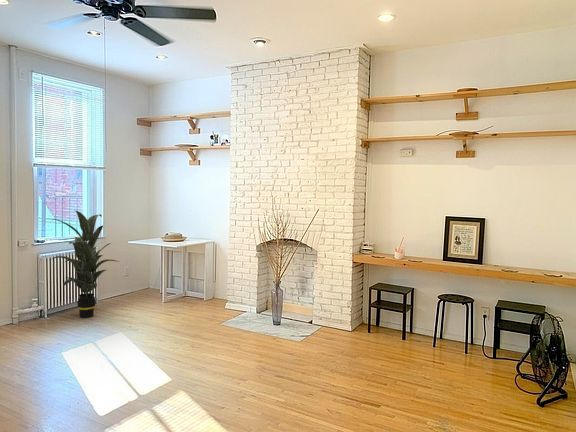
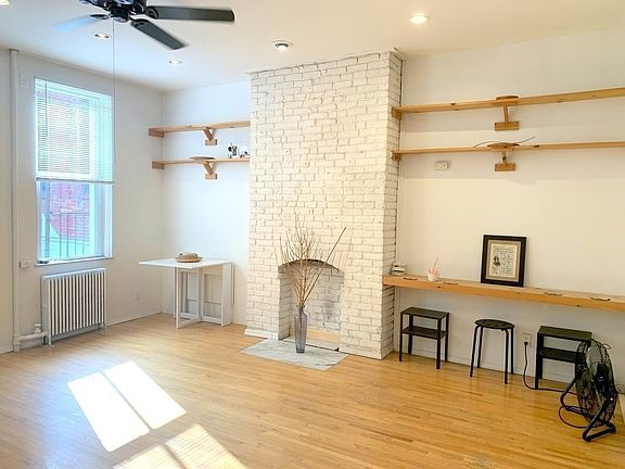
- indoor plant (81, 263)
